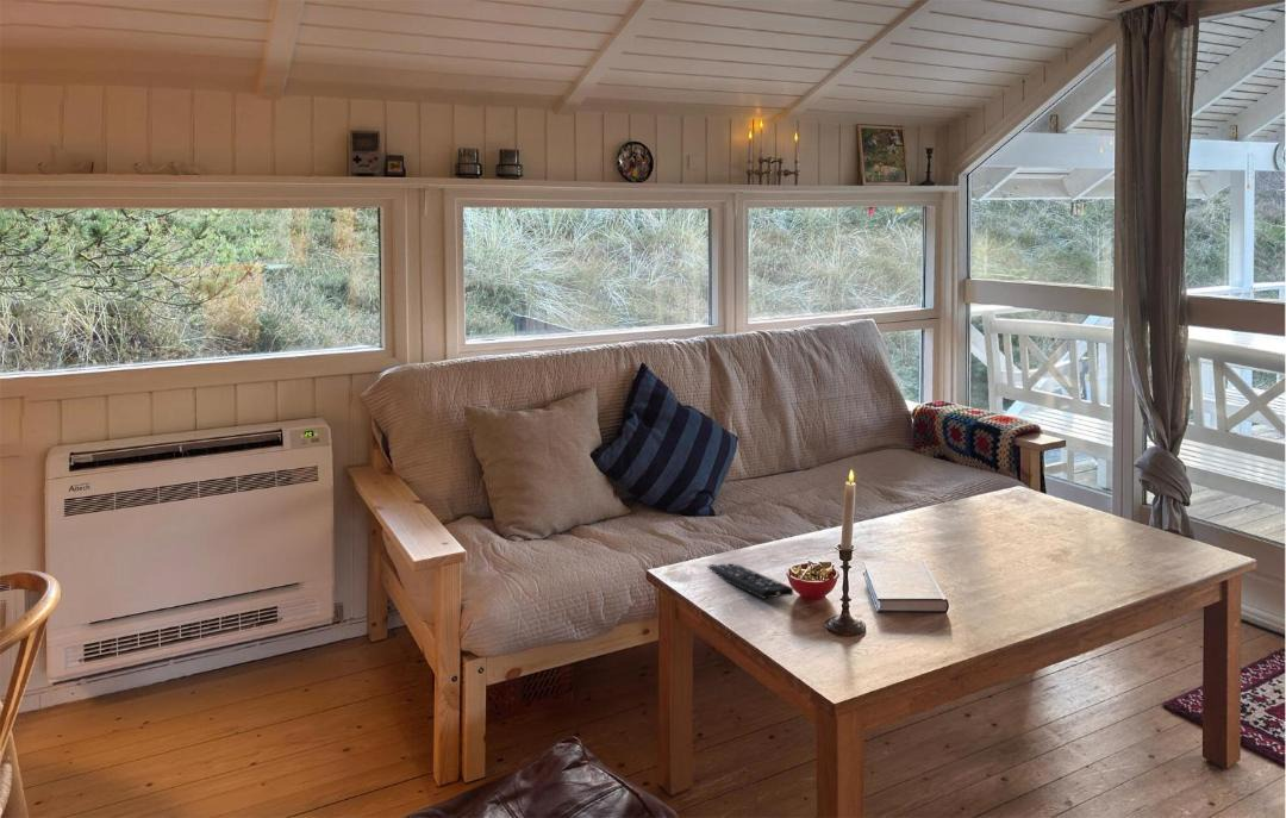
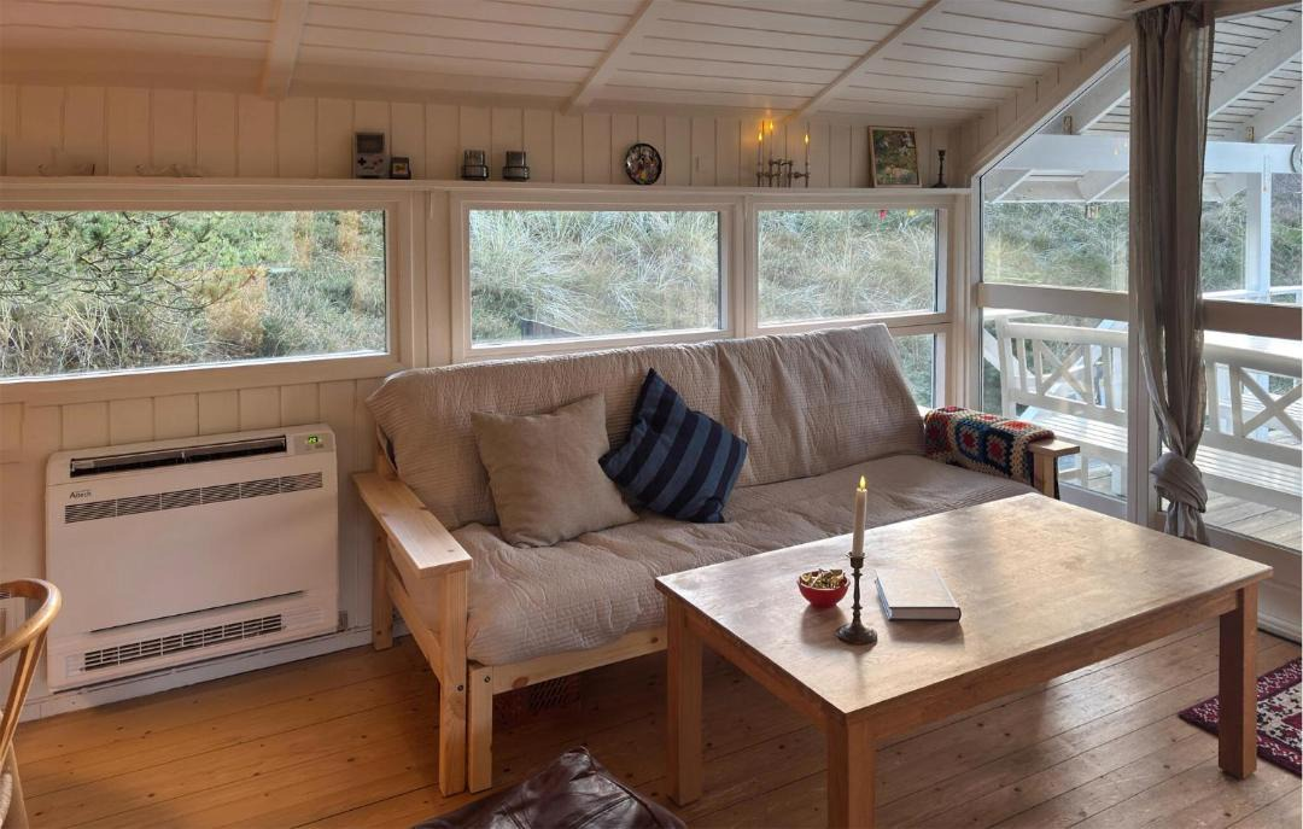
- remote control (744, 577)
